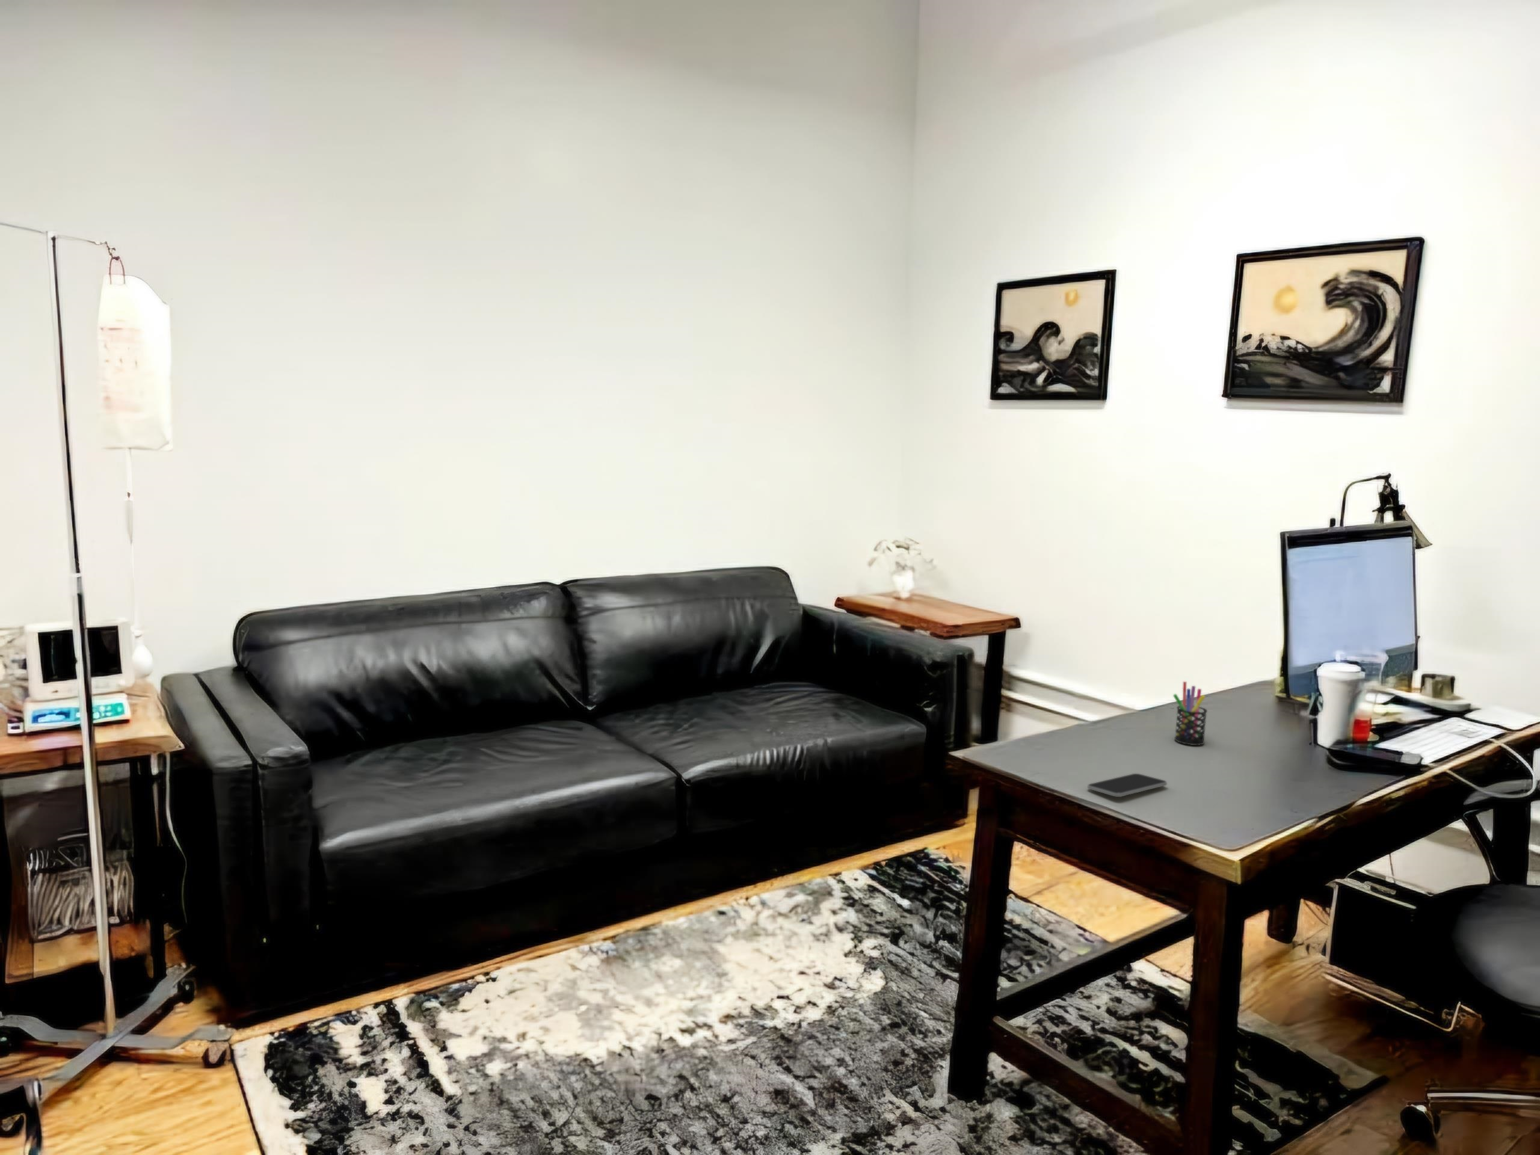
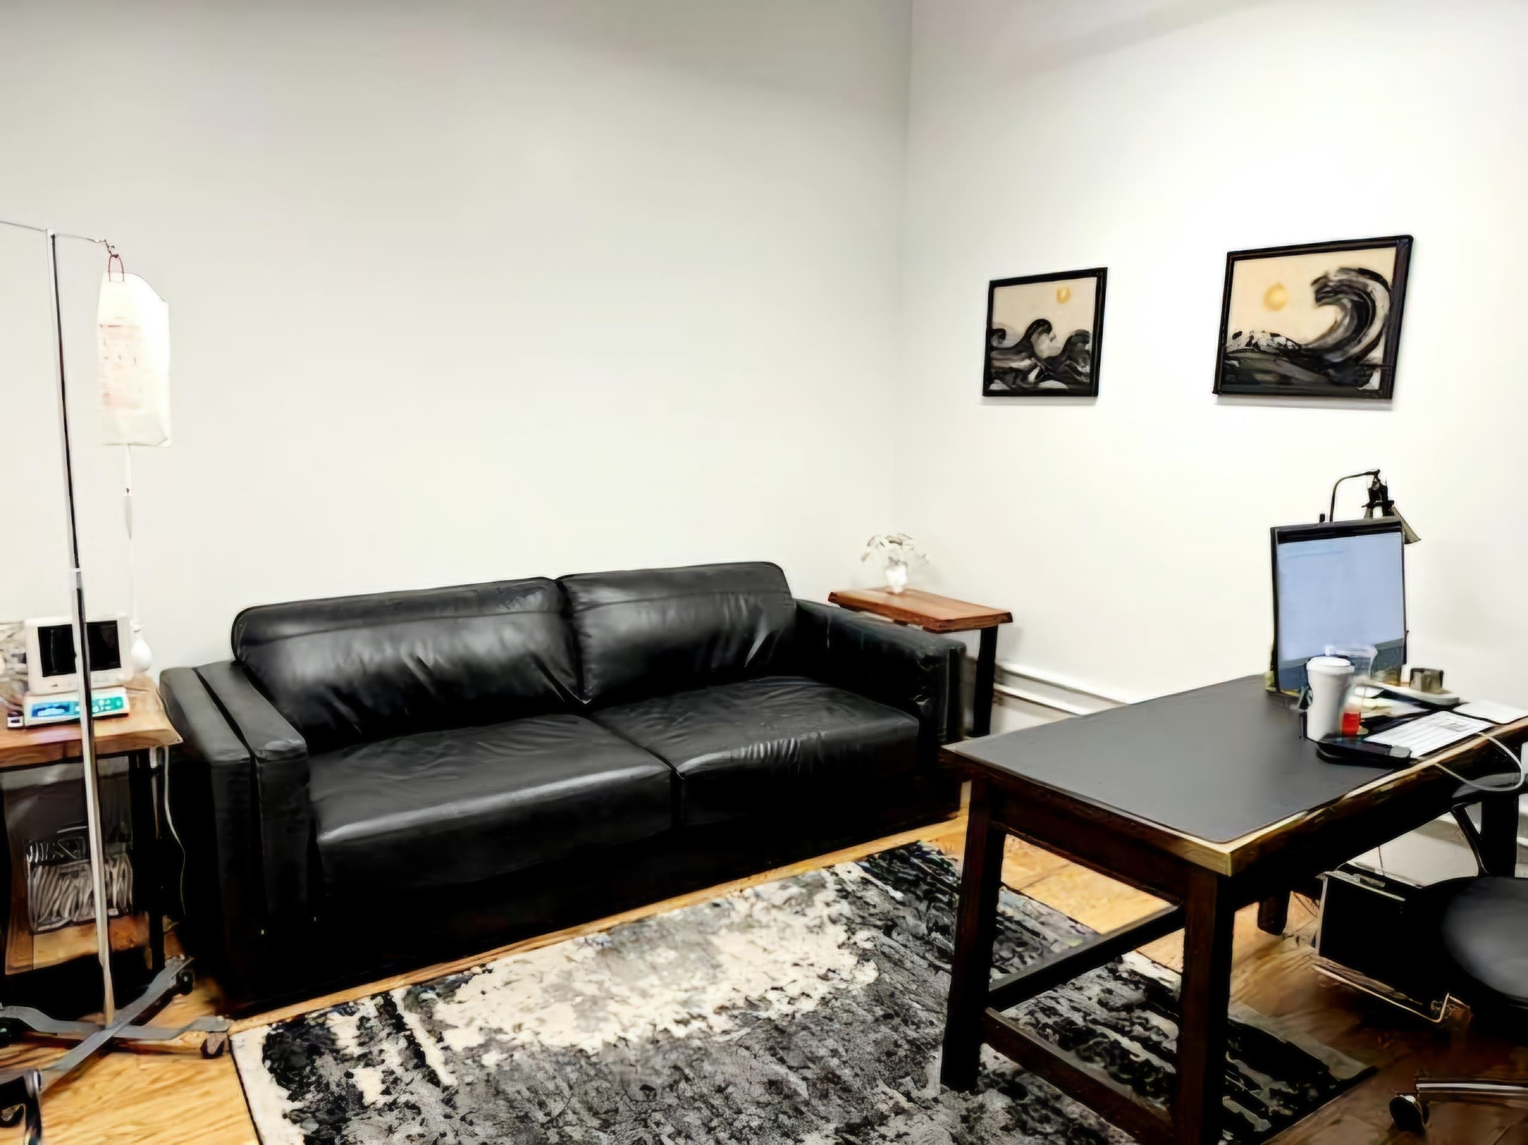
- pen holder (1187, 712)
- smartphone (1128, 785)
